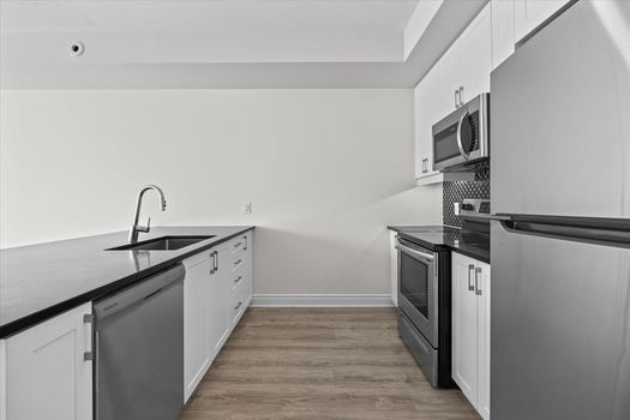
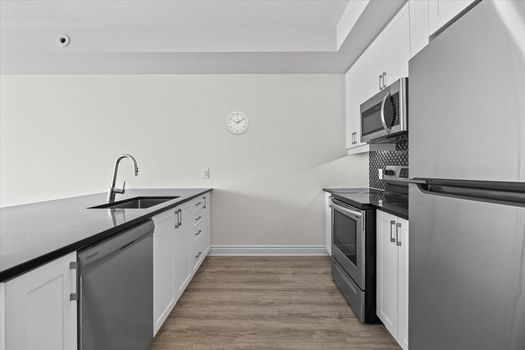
+ wall clock (237, 123)
